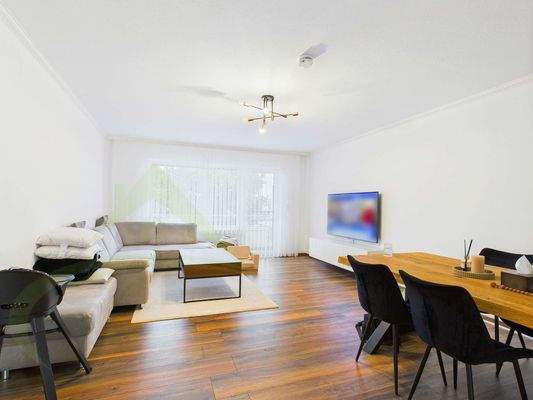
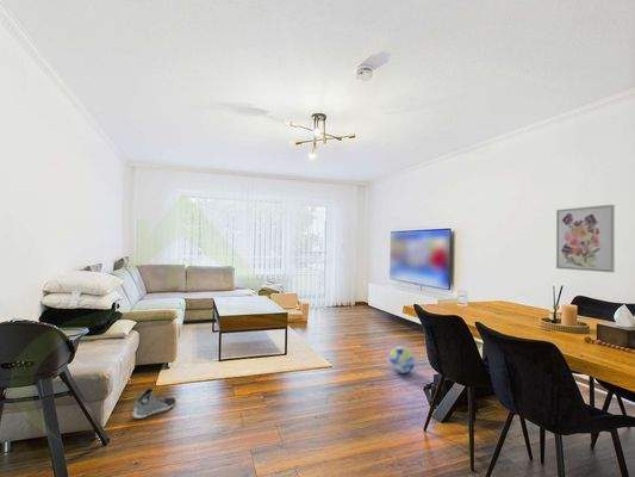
+ ball (401, 359)
+ sneaker (155, 399)
+ wall art (583, 238)
